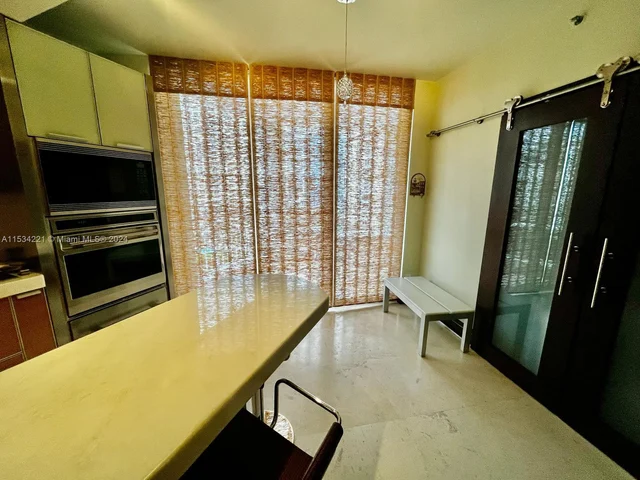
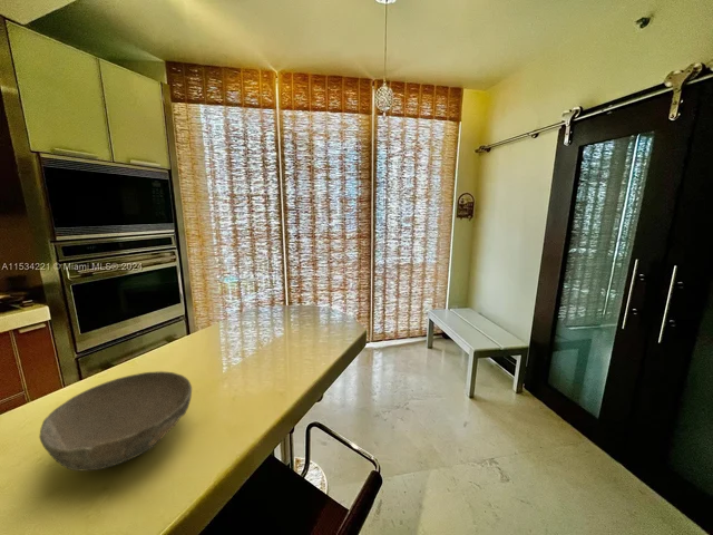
+ bowl (127, 424)
